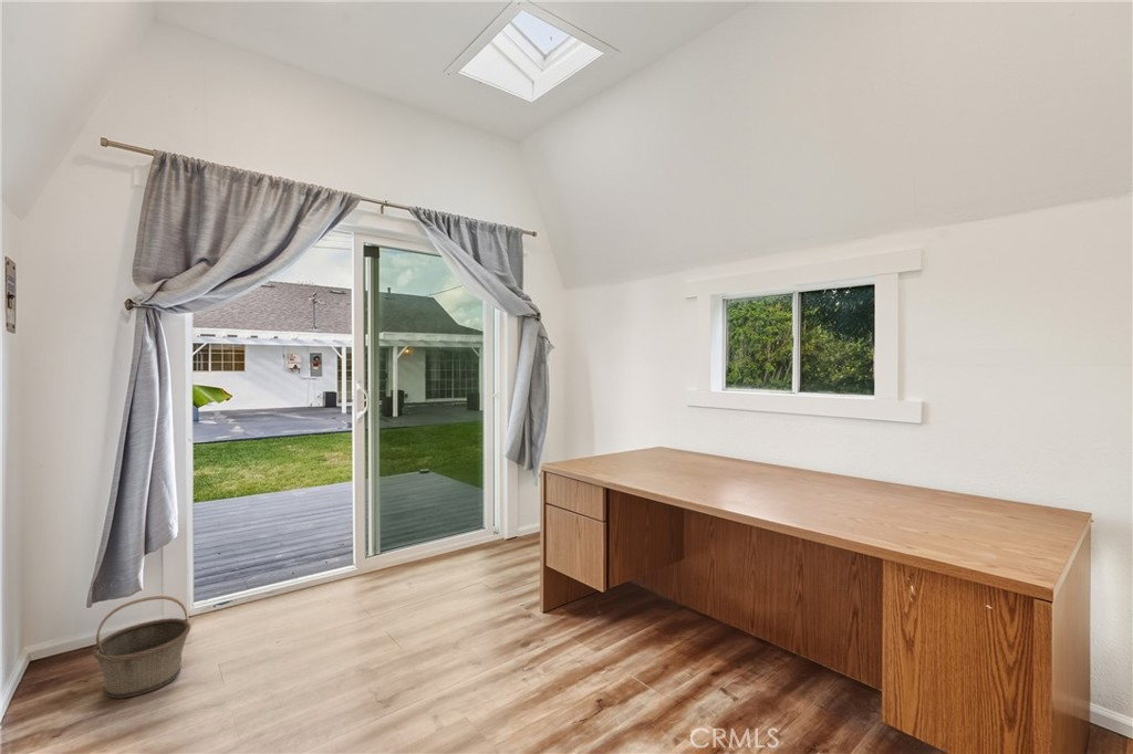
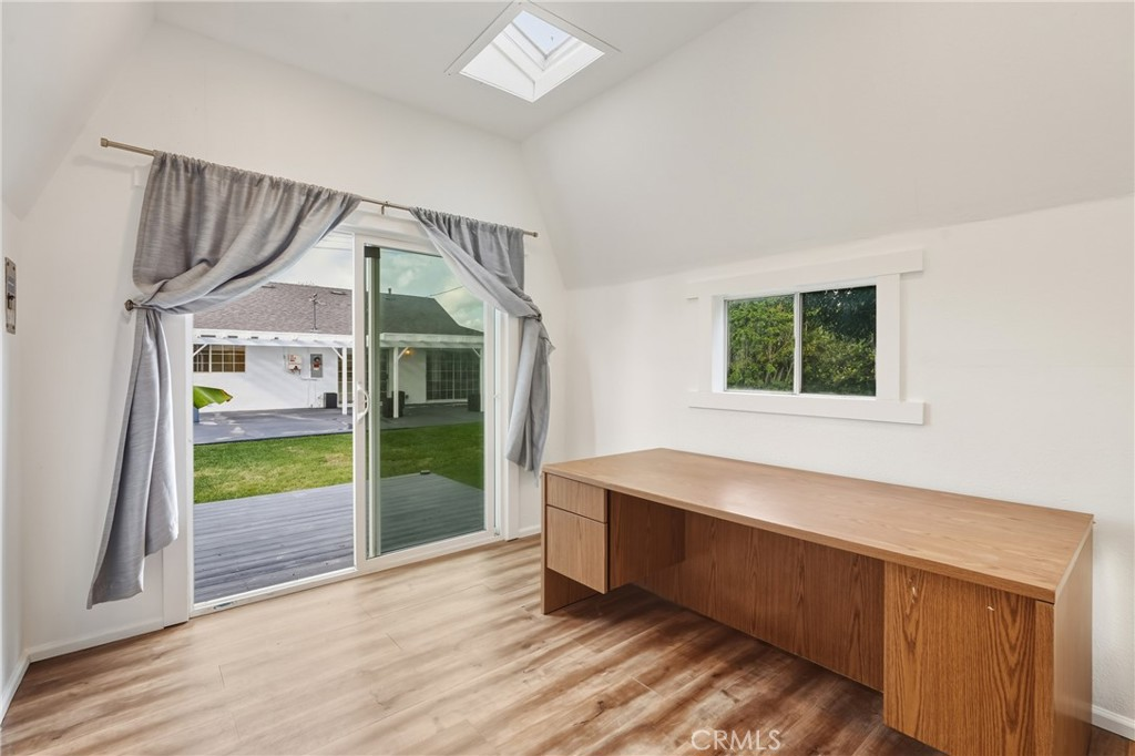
- basket (144, 639)
